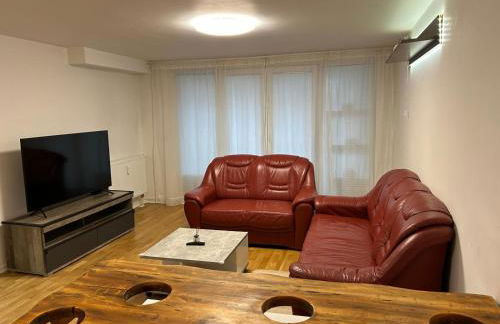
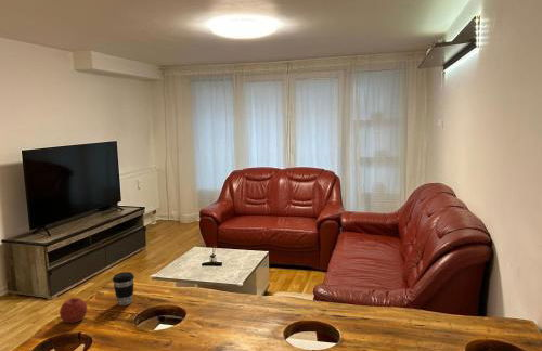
+ coffee cup (124, 288)
+ fruit (73, 308)
